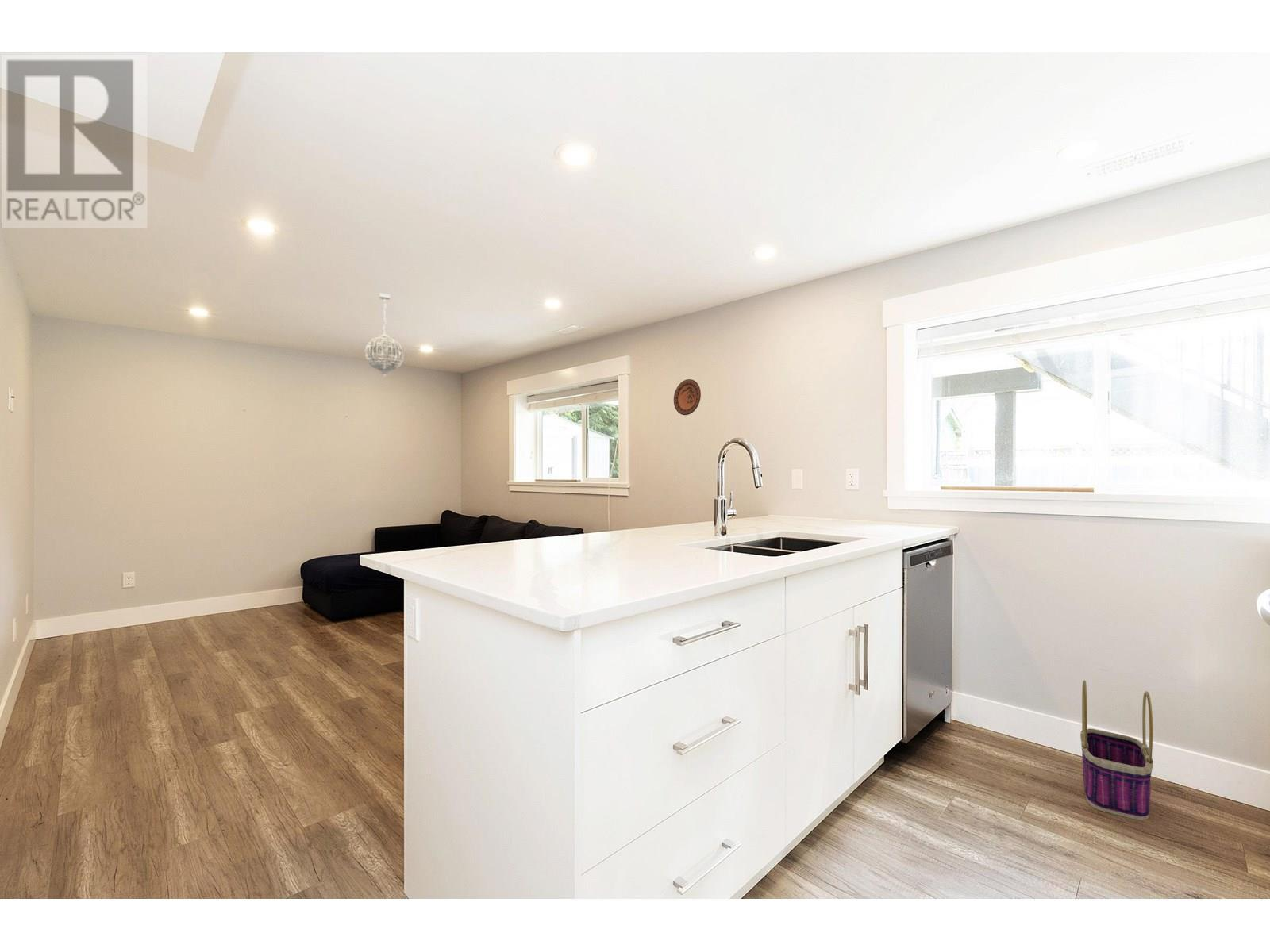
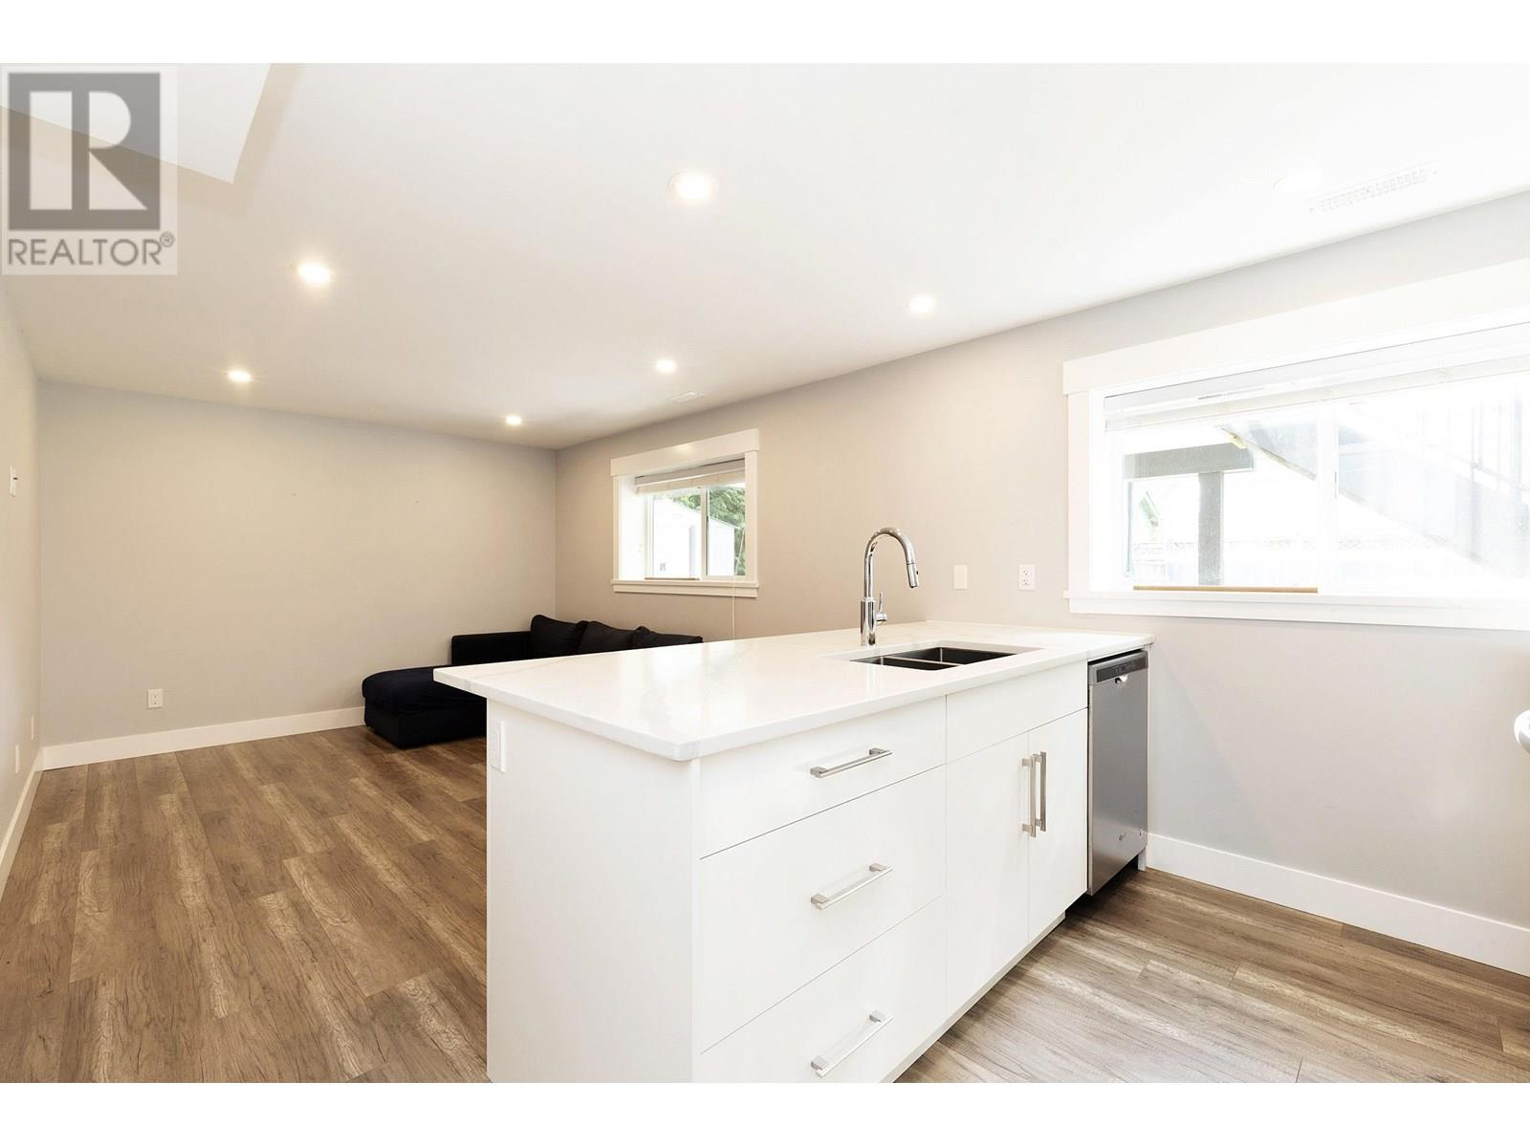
- basket (1114, 742)
- decorative plate (687, 397)
- pendant light (384, 336)
